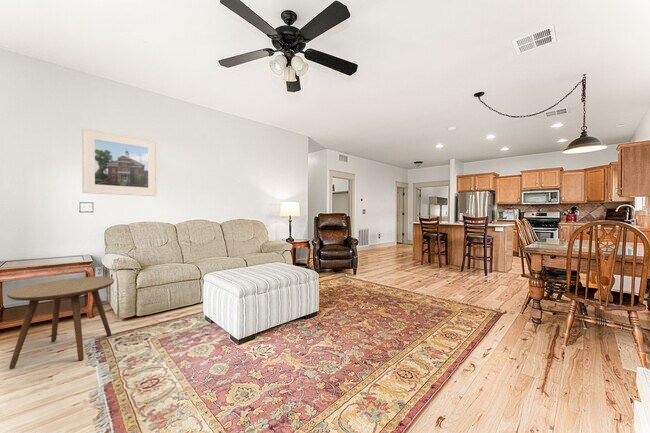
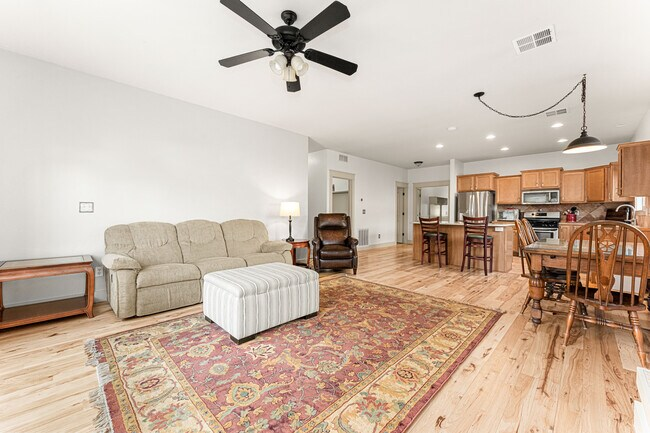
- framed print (122, 164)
- side table (73, 317)
